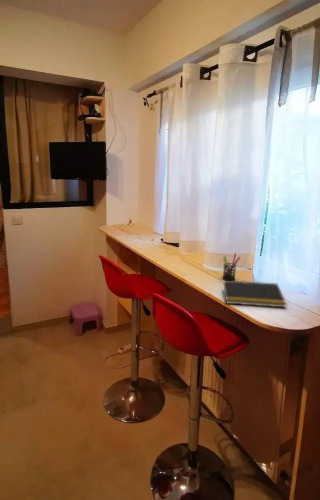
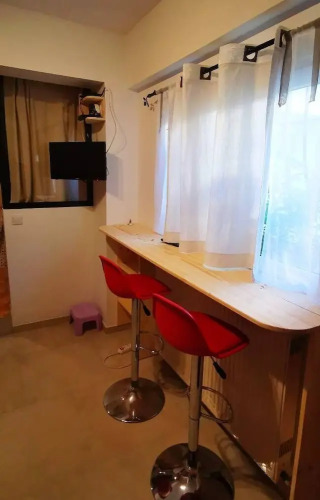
- notepad (253, 293)
- pen holder (229, 266)
